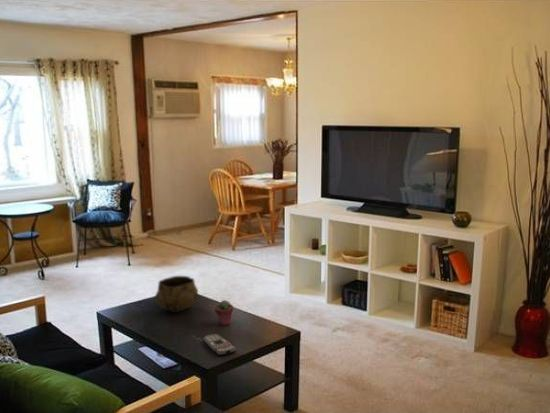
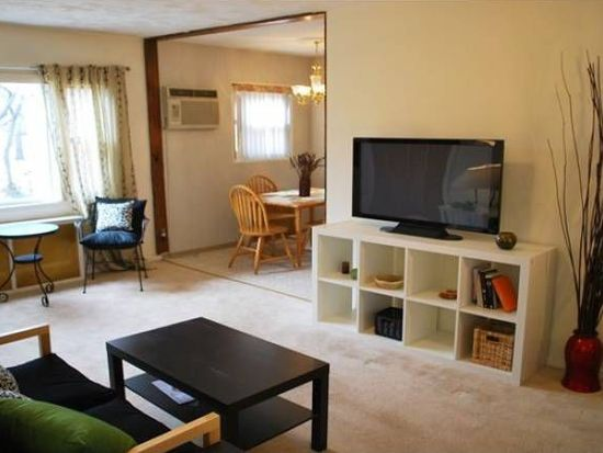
- decorative bowl (176, 294)
- remote control (218, 343)
- potted succulent (224, 311)
